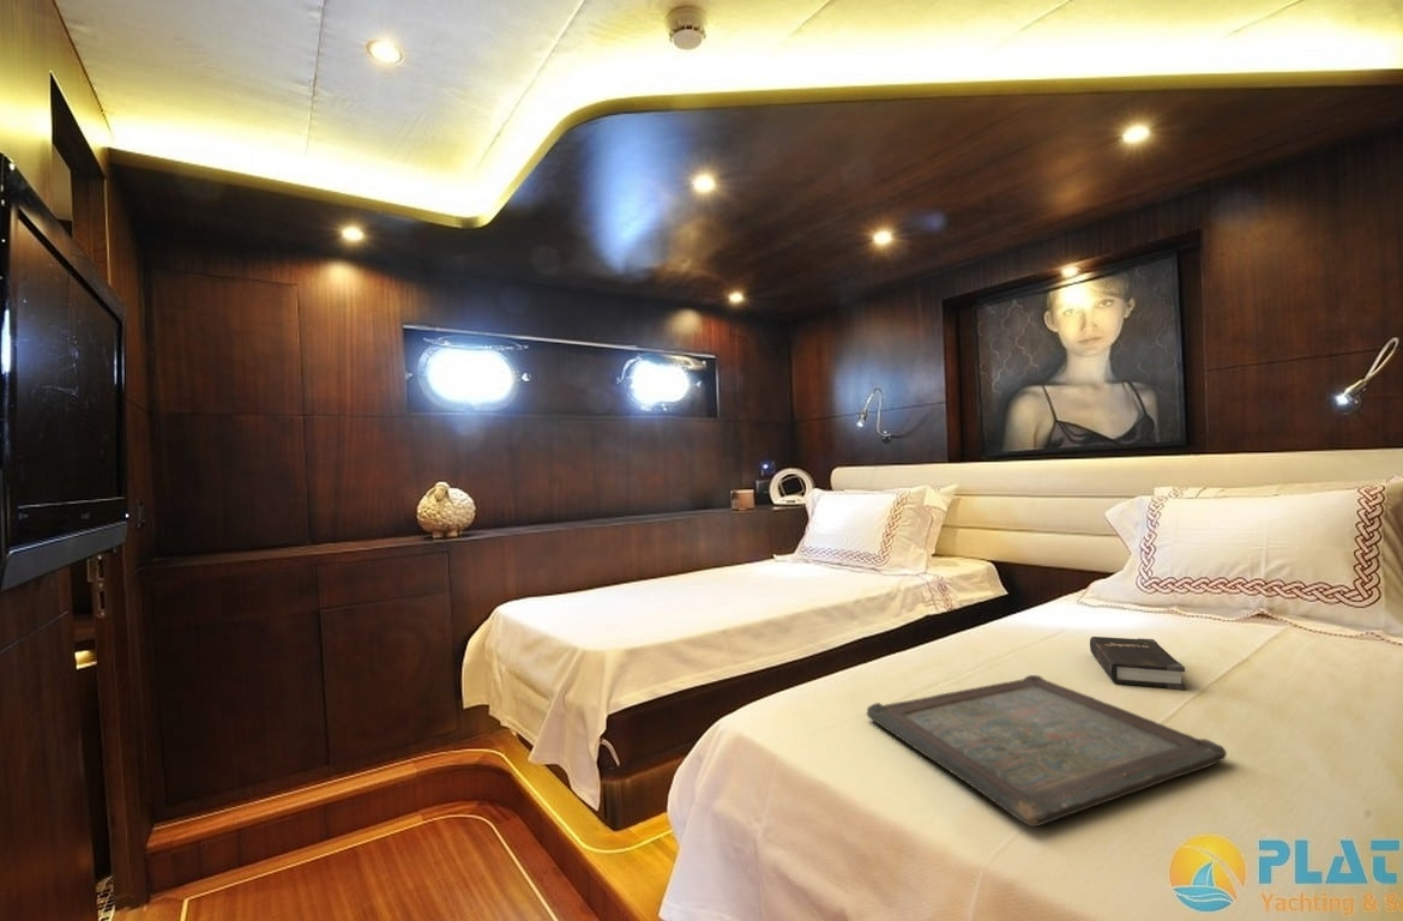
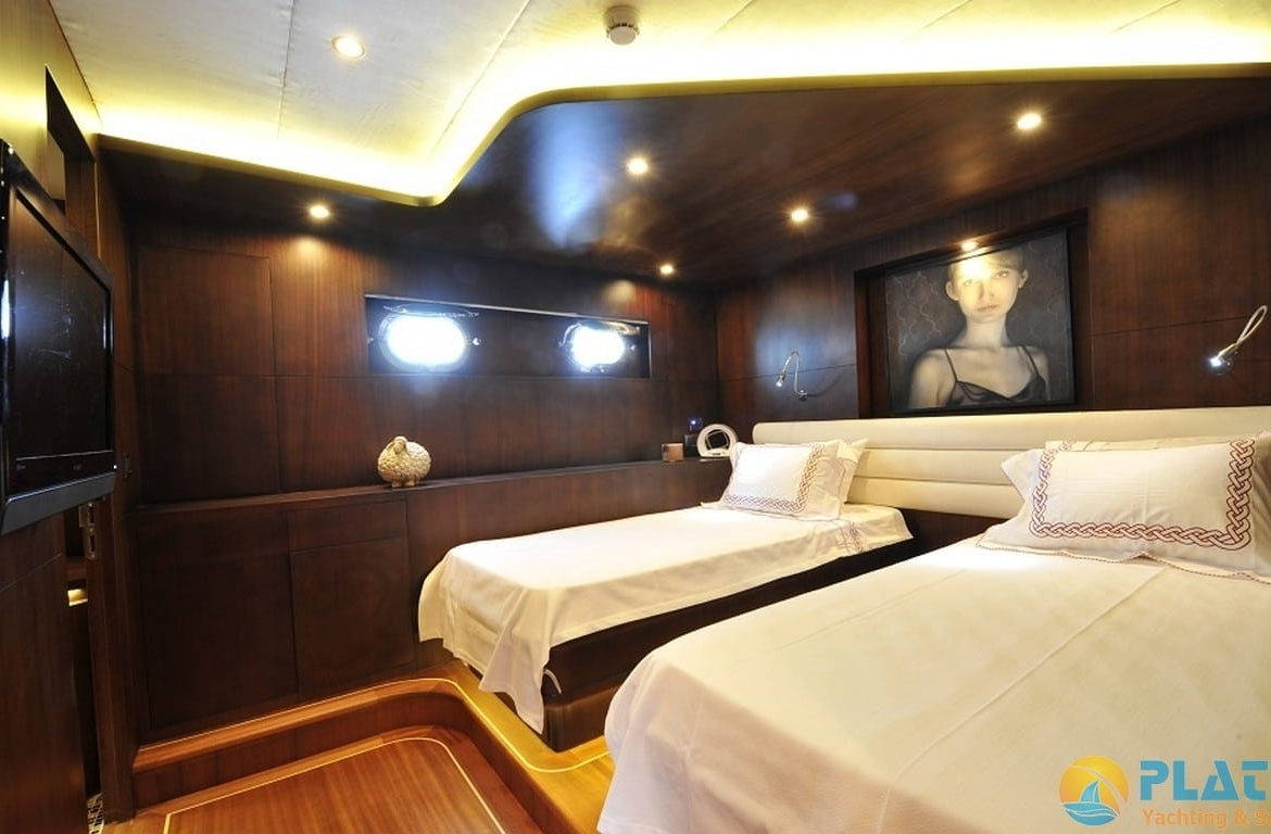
- serving tray (1031, 733)
- hardback book (1133, 660)
